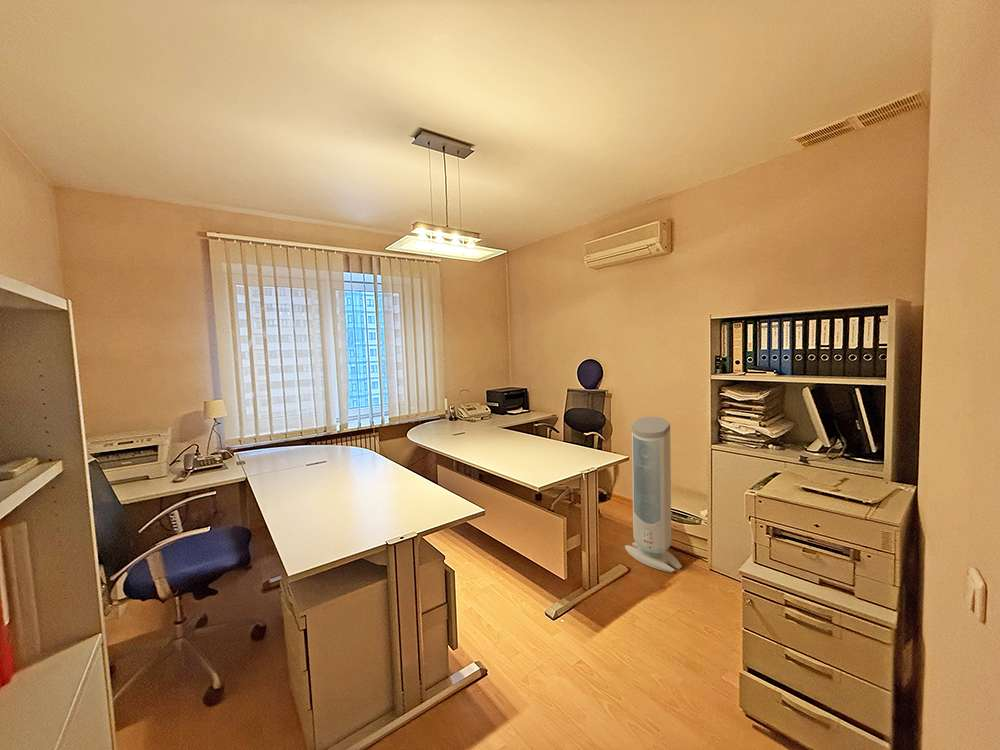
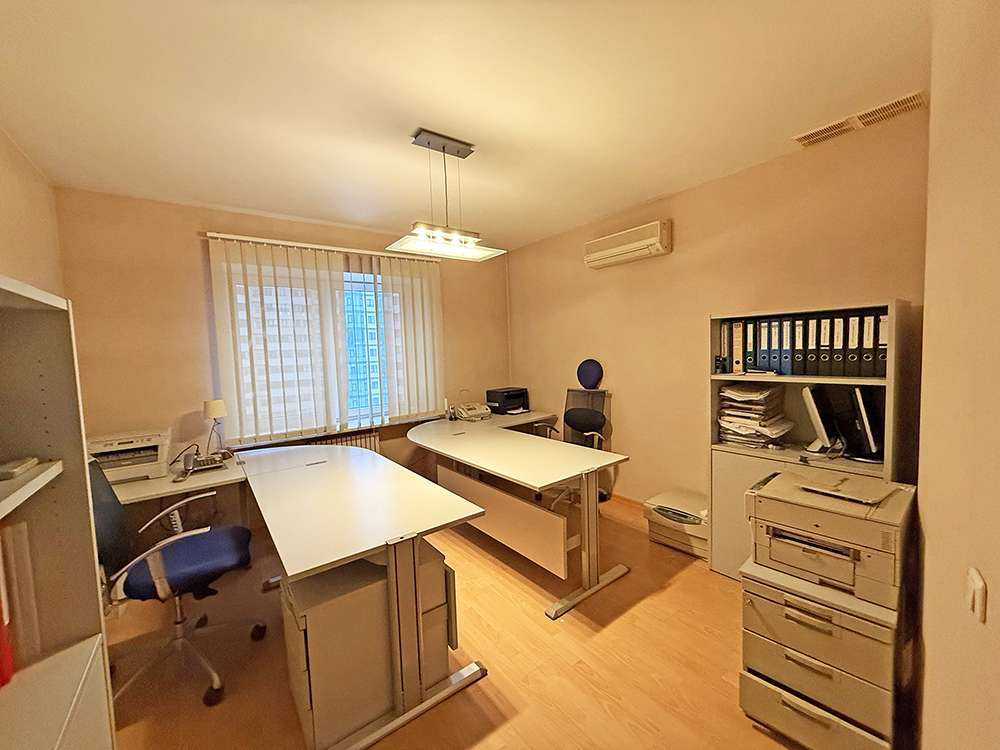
- air purifier (651, 488)
